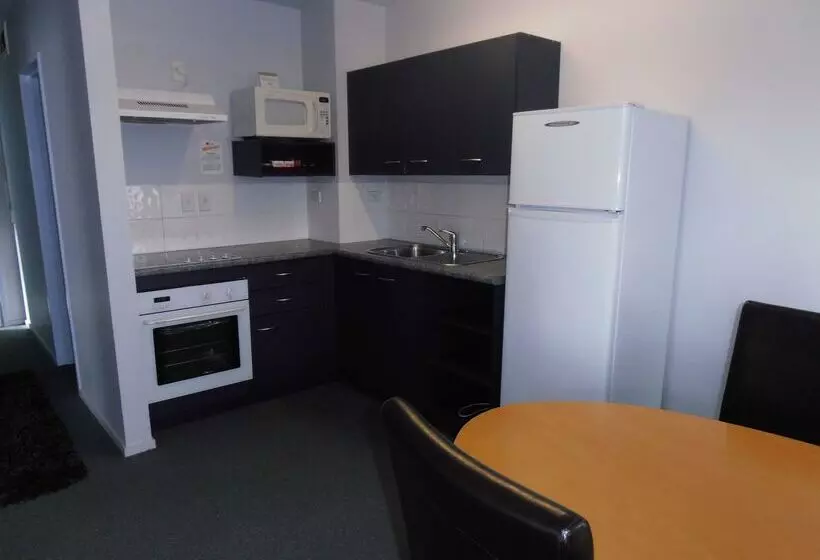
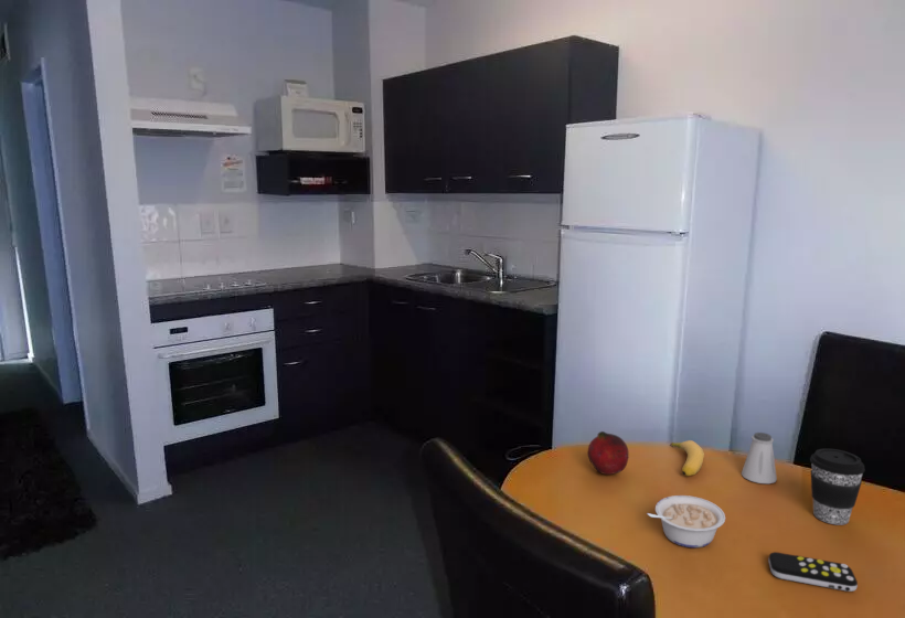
+ banana (688, 455)
+ legume (688, 522)
+ coffee cup (833, 487)
+ fruit (608, 451)
+ remote control (811, 571)
+ saltshaker (760, 456)
